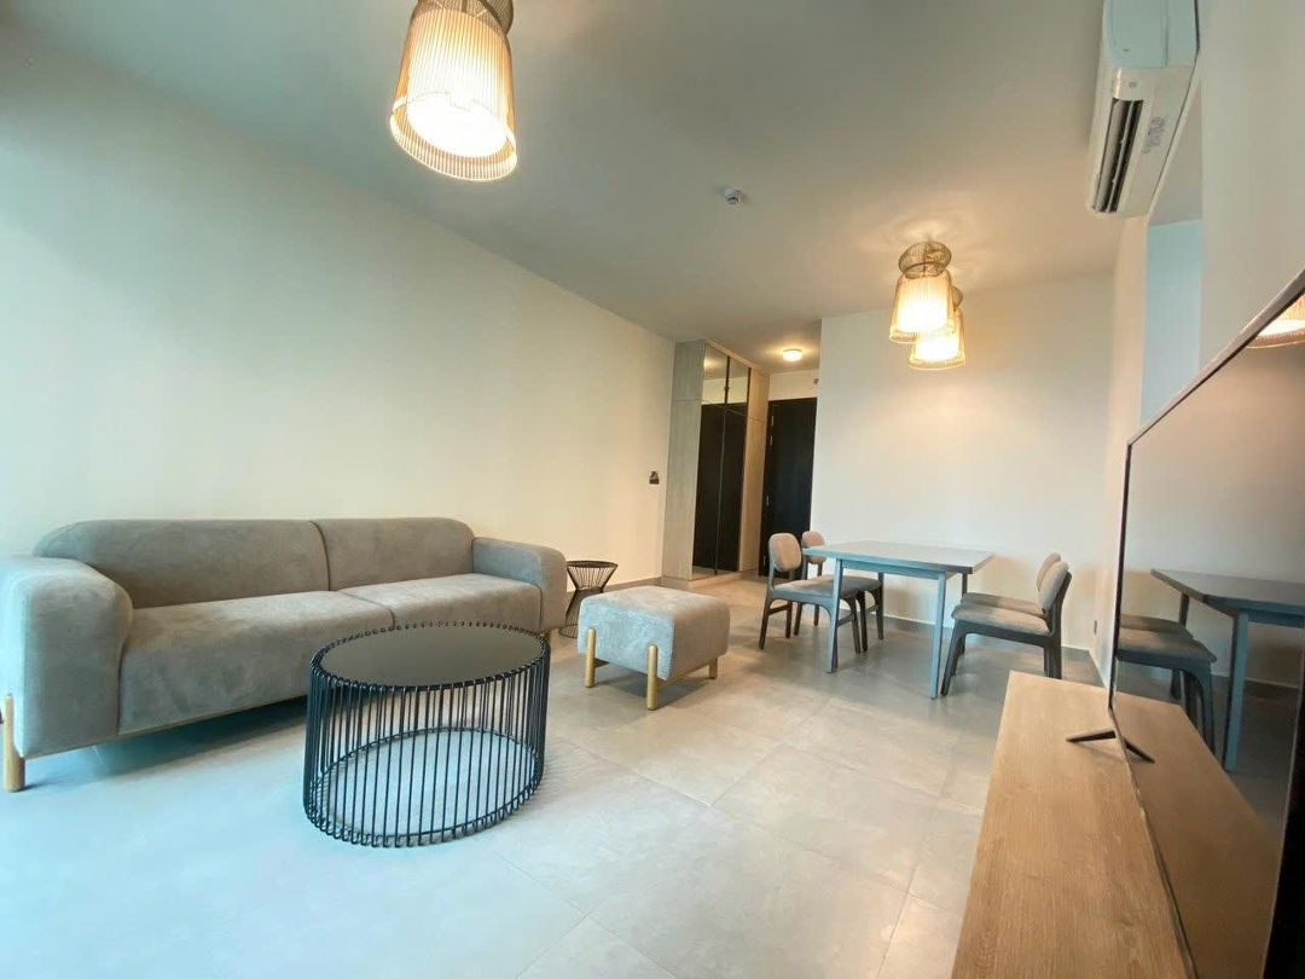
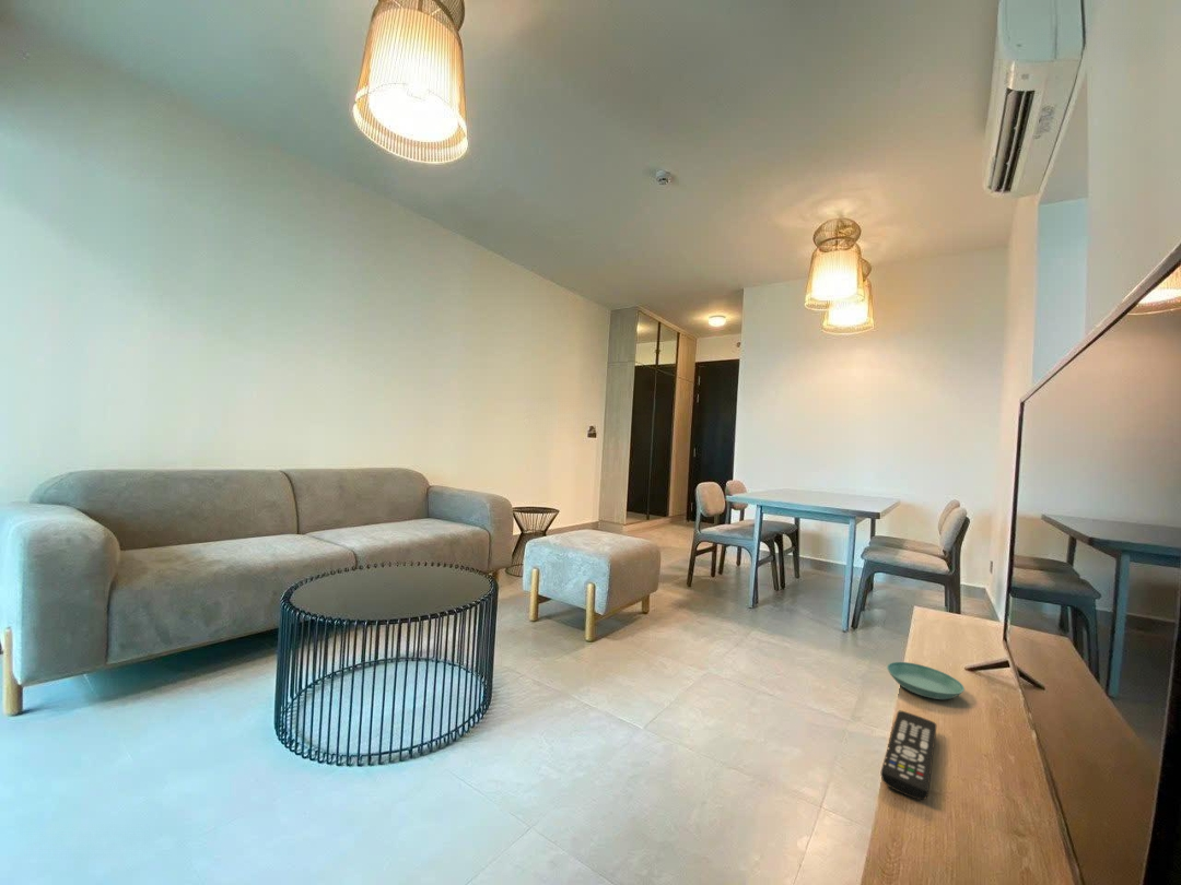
+ remote control (911, 750)
+ saucer (923, 682)
